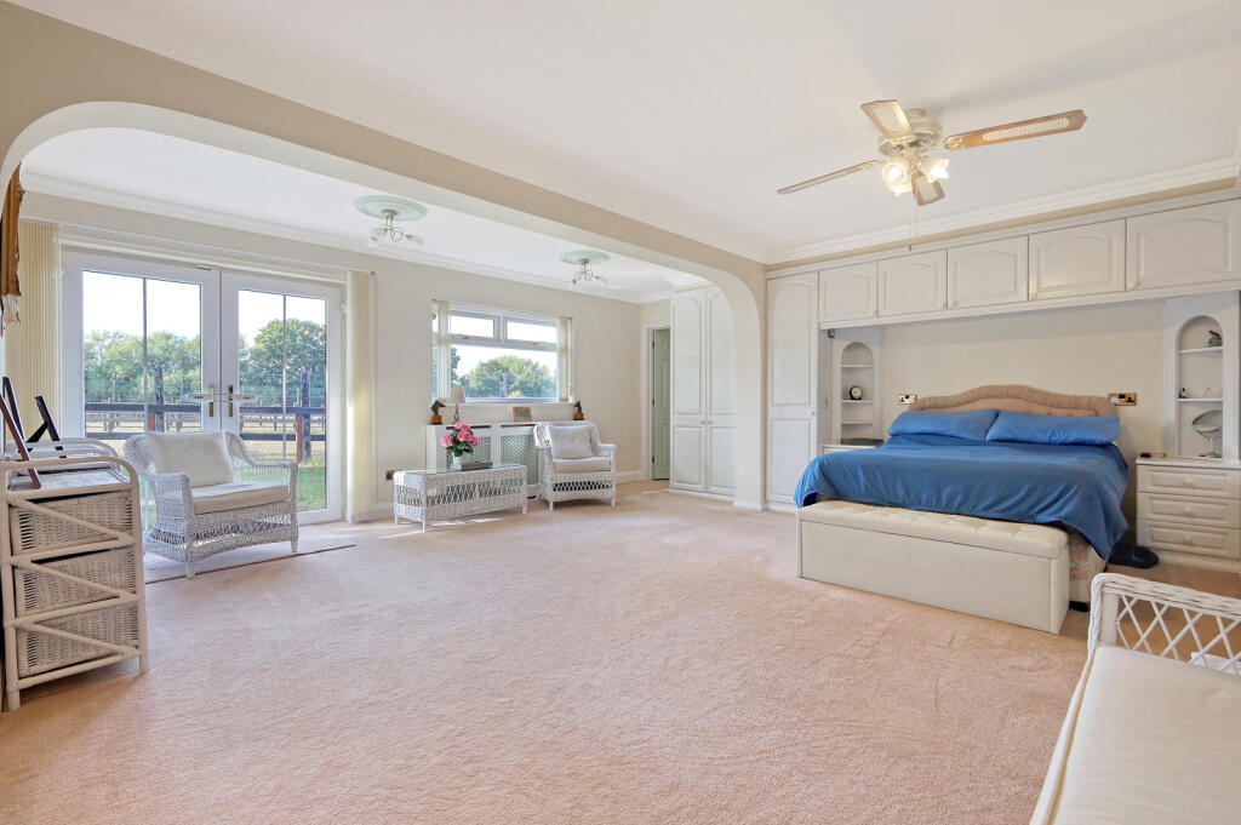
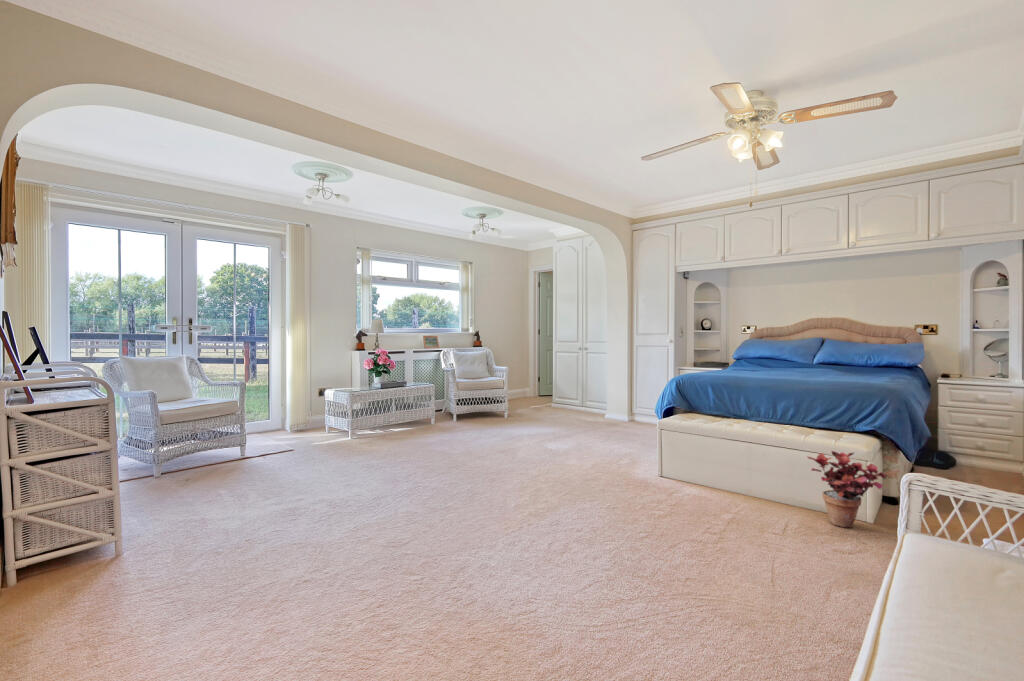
+ potted plant (846, 490)
